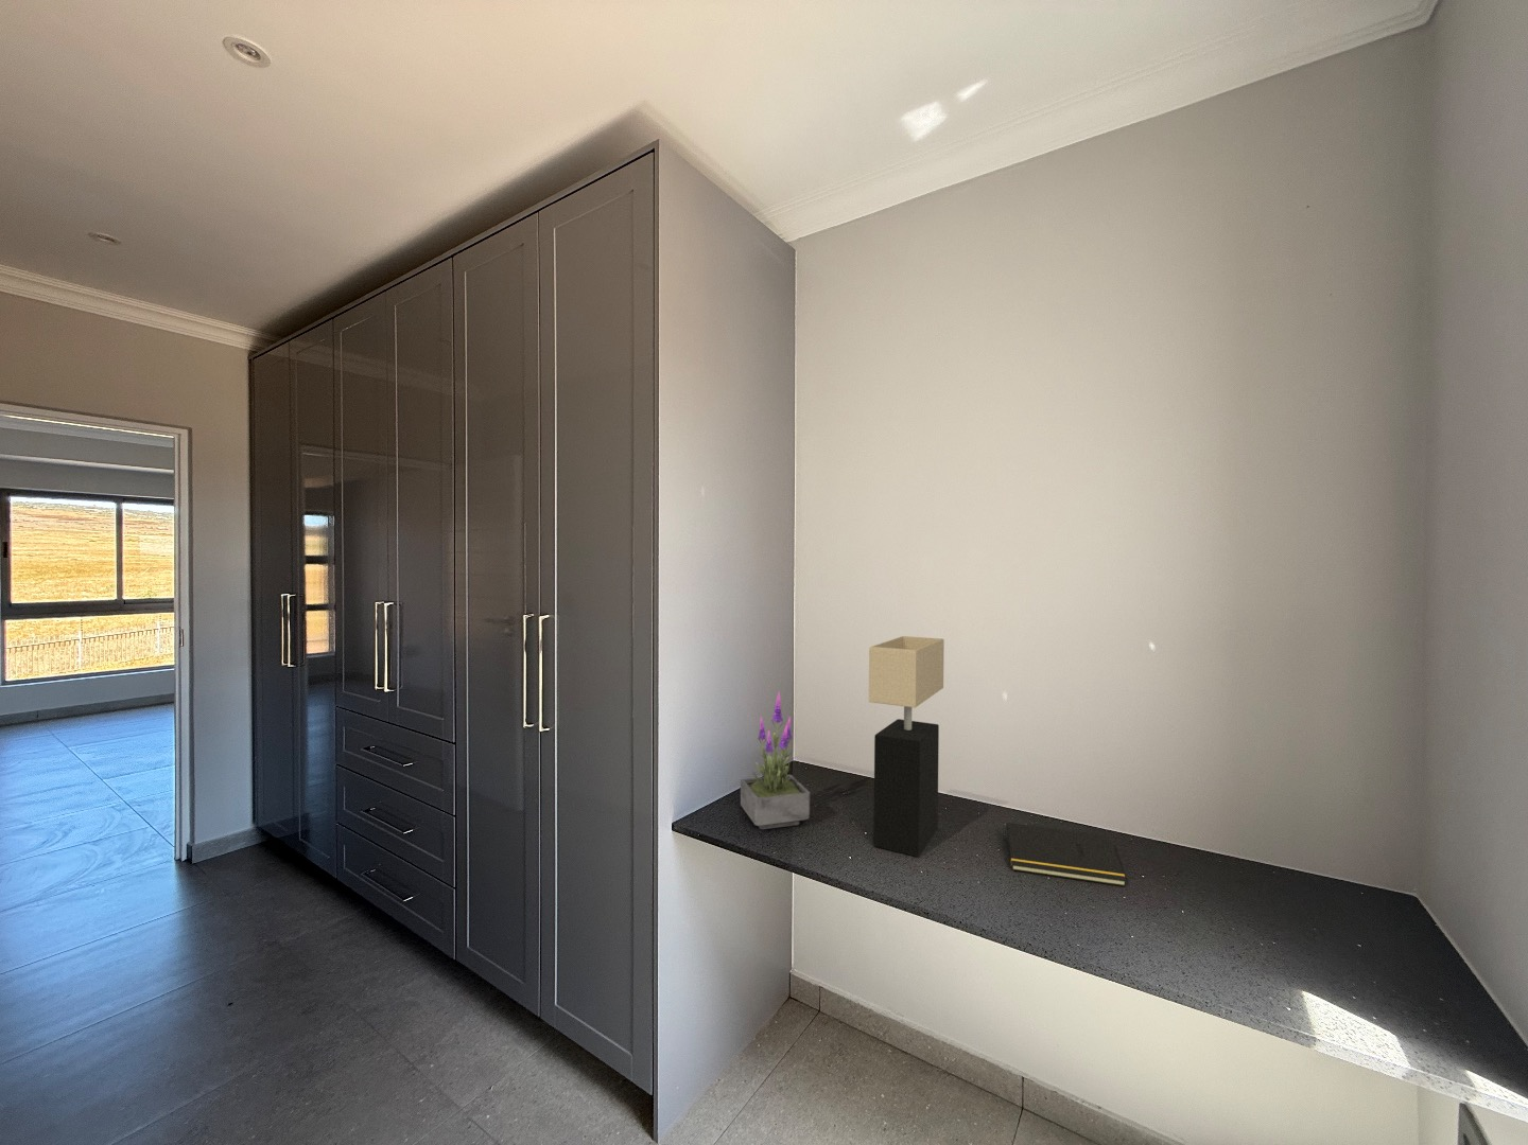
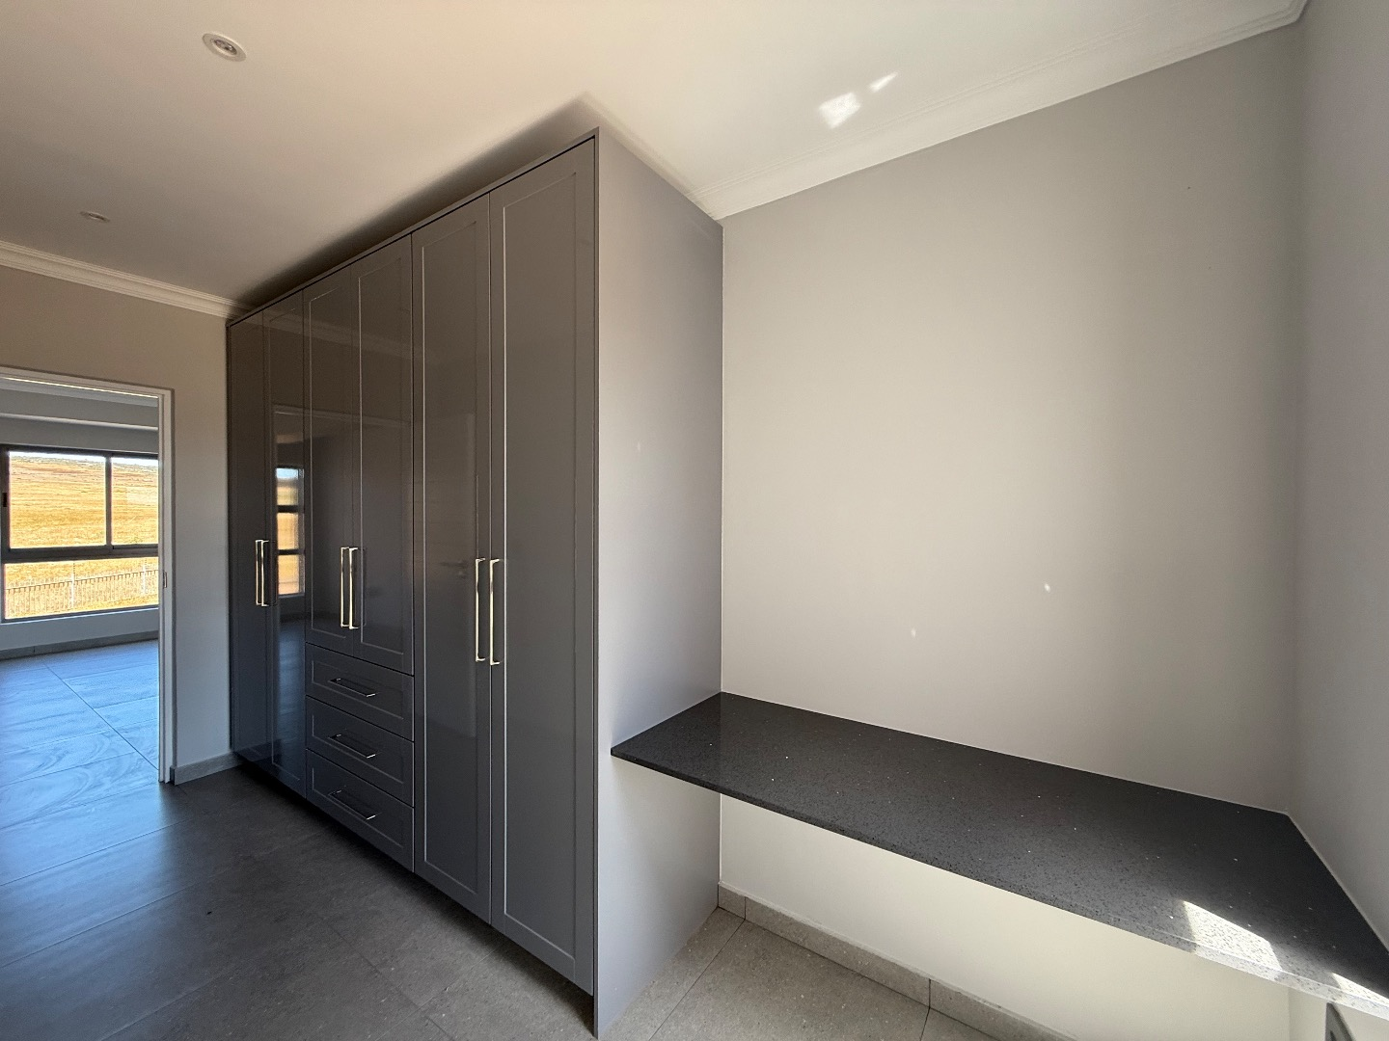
- potted plant (774, 755)
- notepad (1061, 852)
- table lamp (907, 738)
